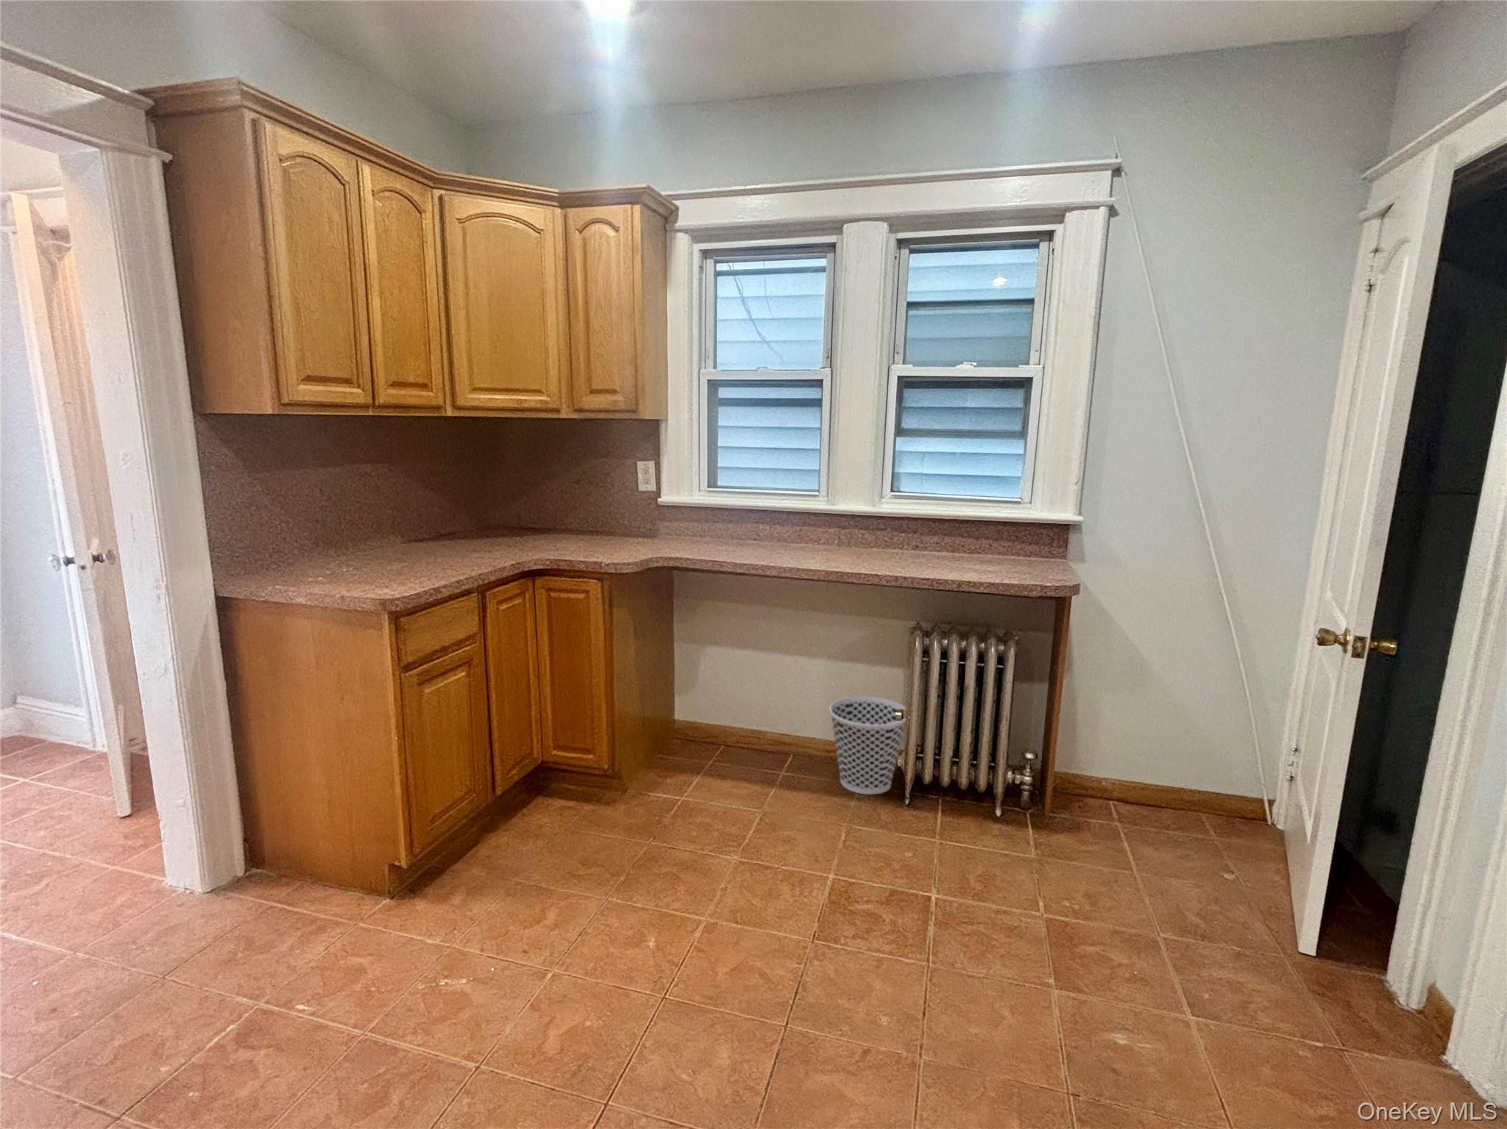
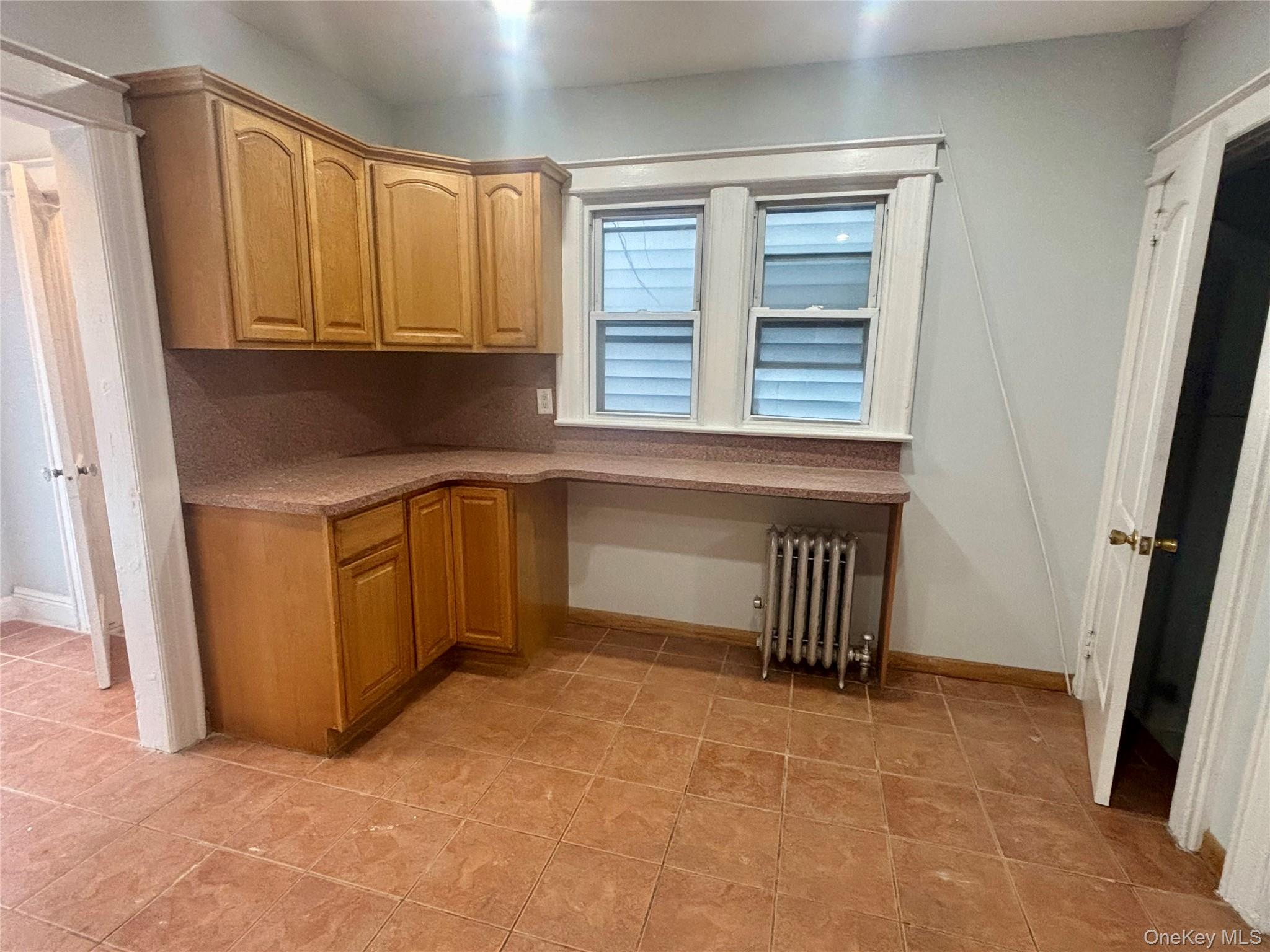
- wastebasket (866, 746)
